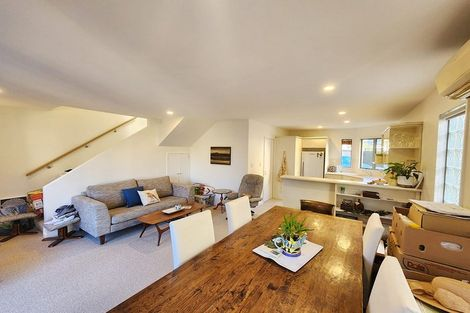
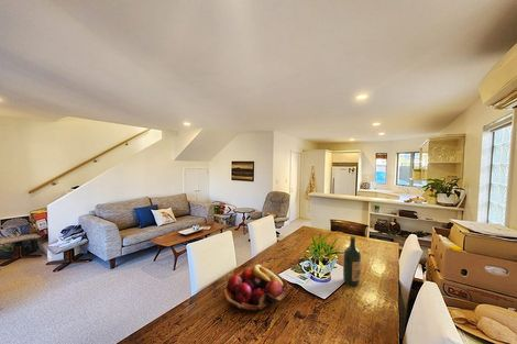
+ wine bottle (352, 258)
+ fruit basket (256, 284)
